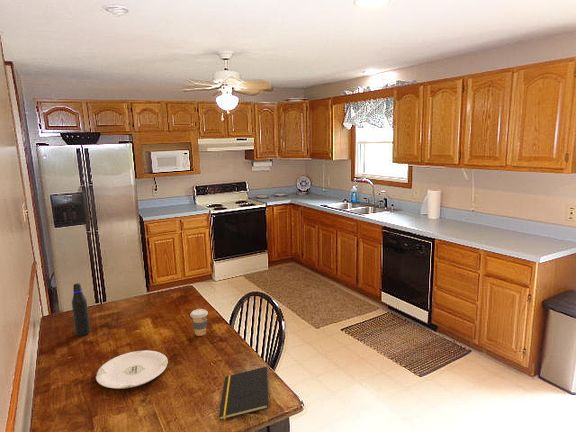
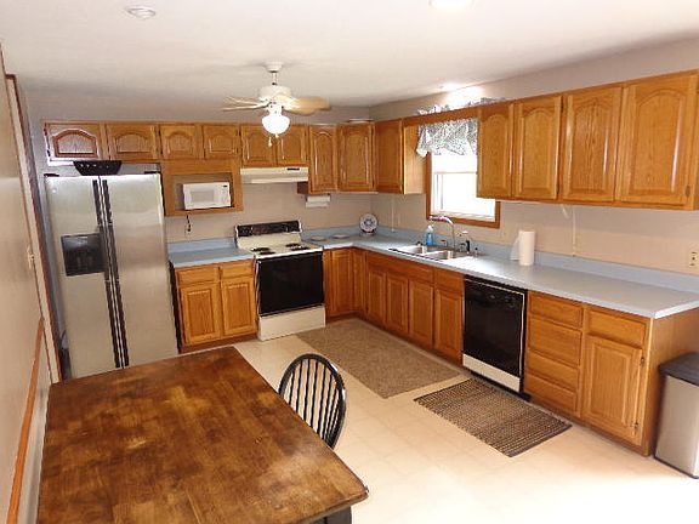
- water bottle (80, 310)
- plate (133, 370)
- coffee cup (199, 322)
- notepad (245, 391)
